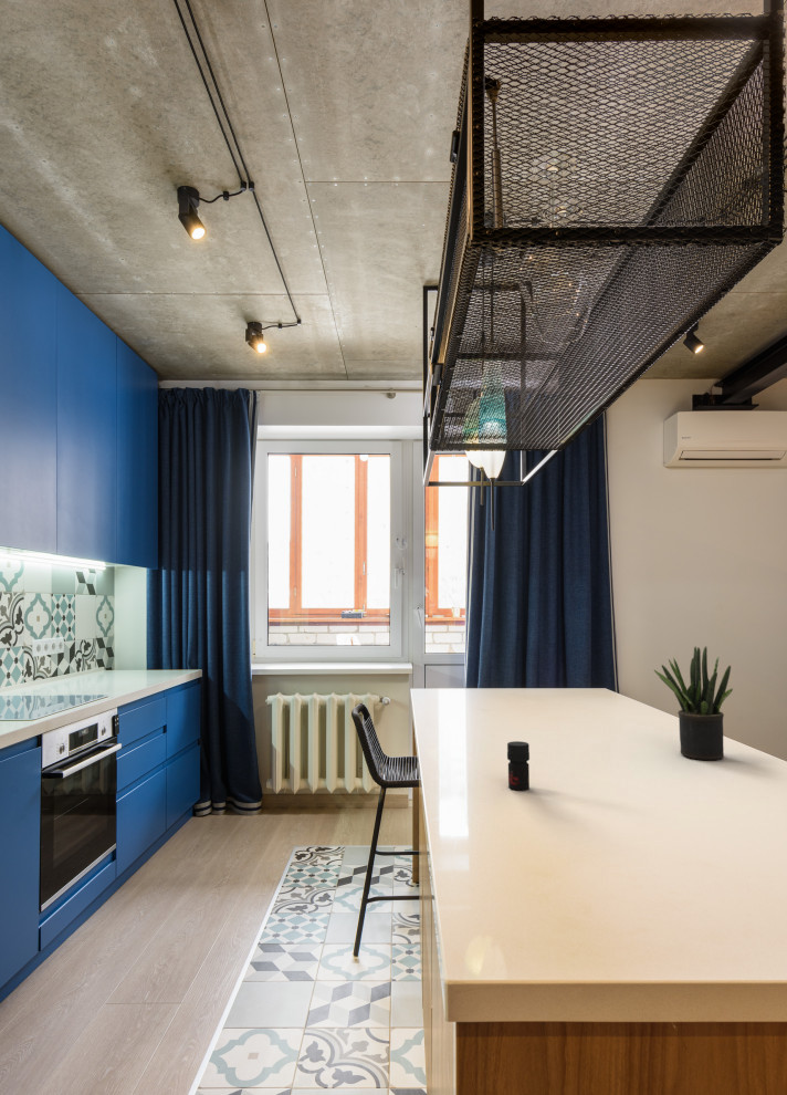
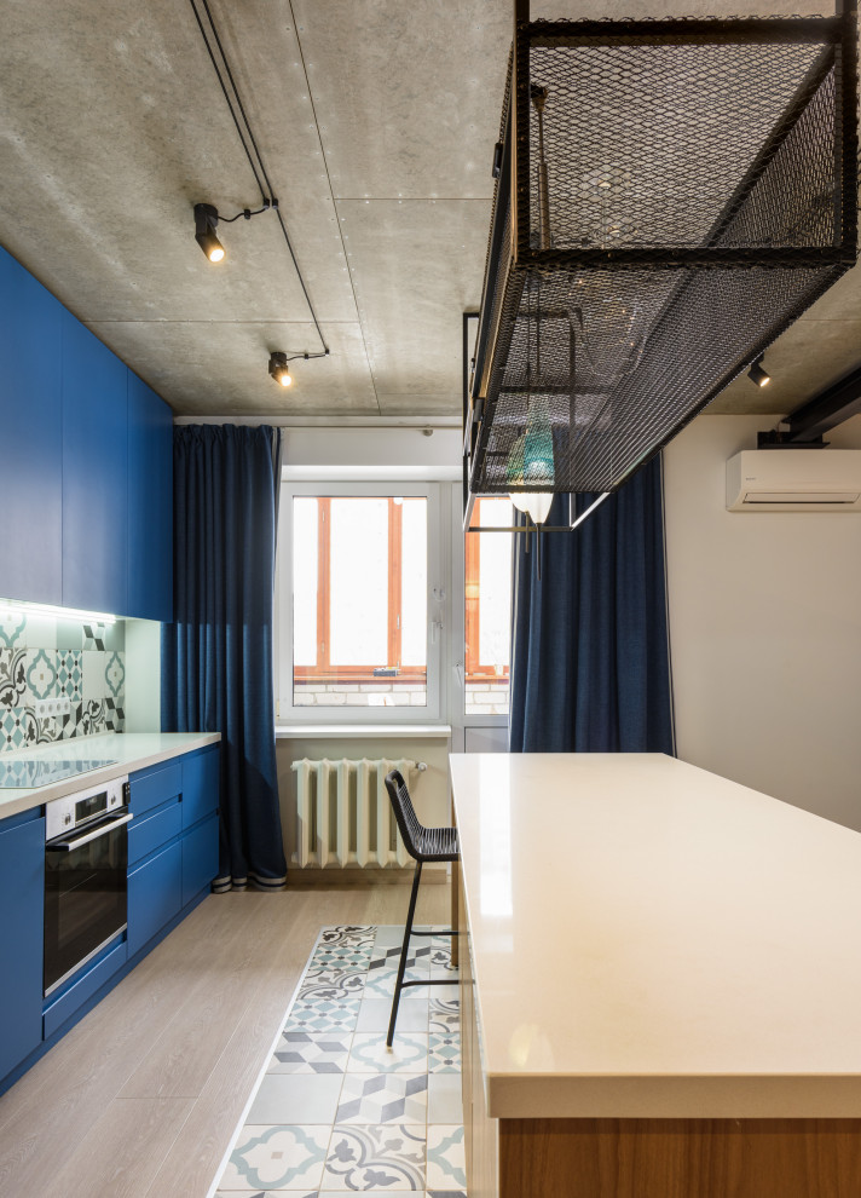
- jar (518, 765)
- potted plant (693, 700)
